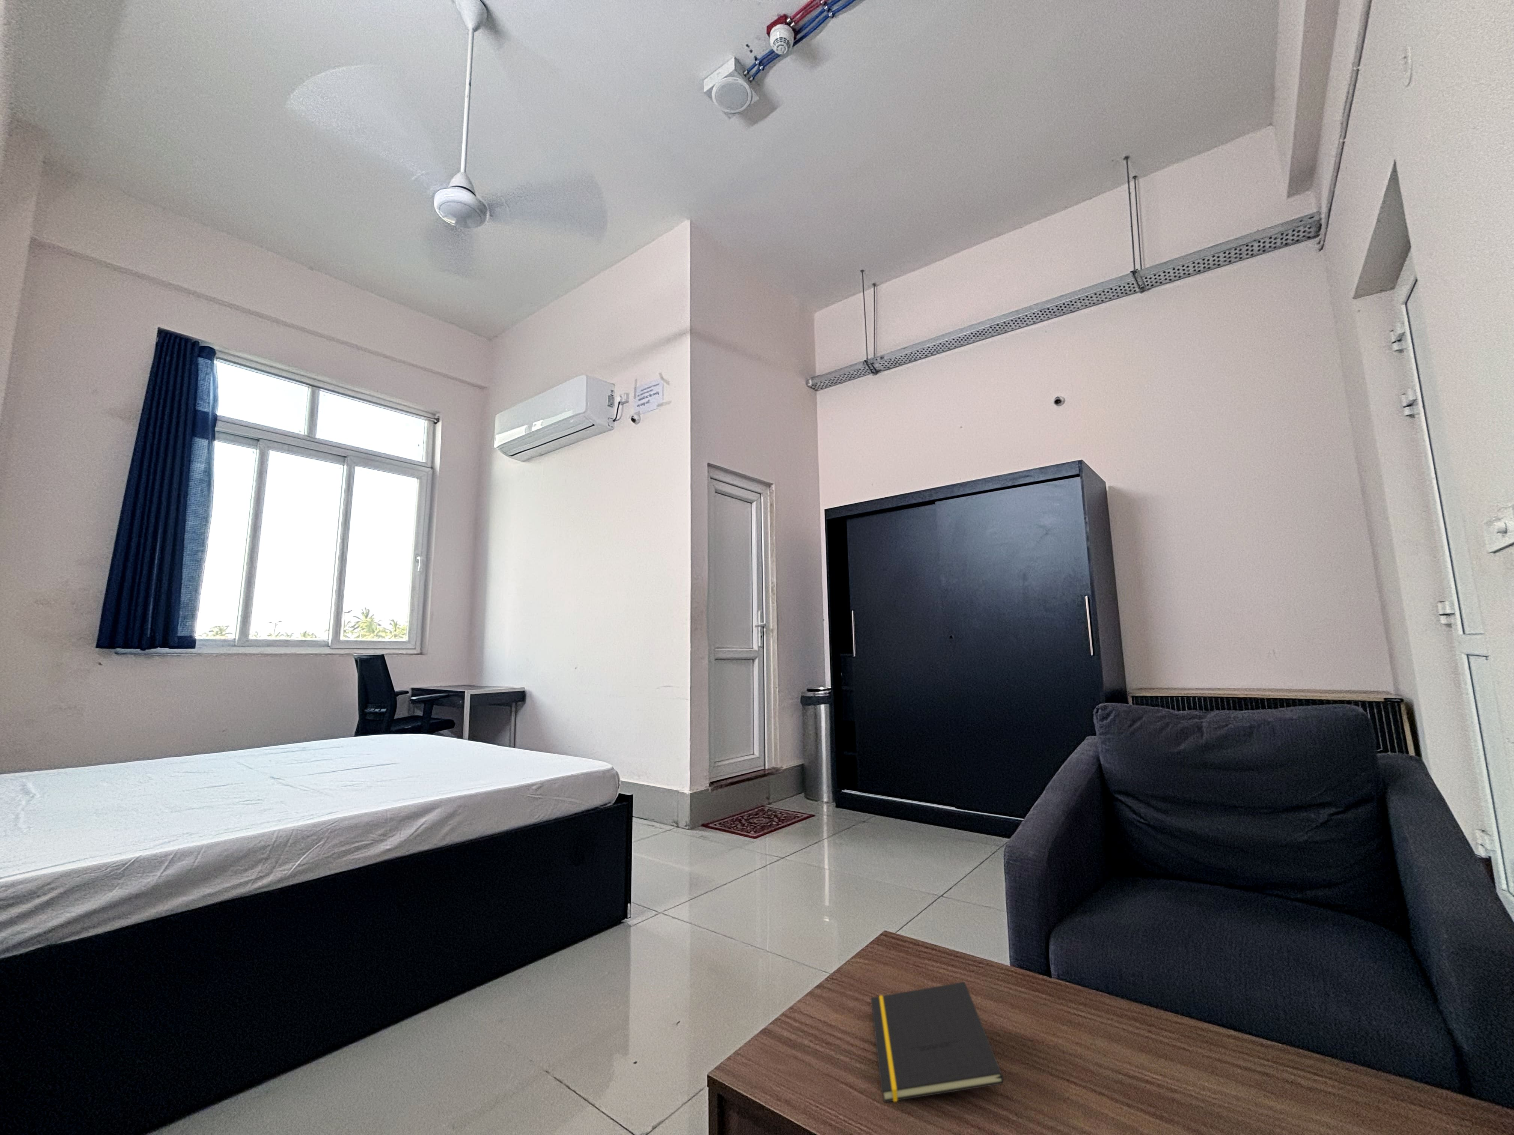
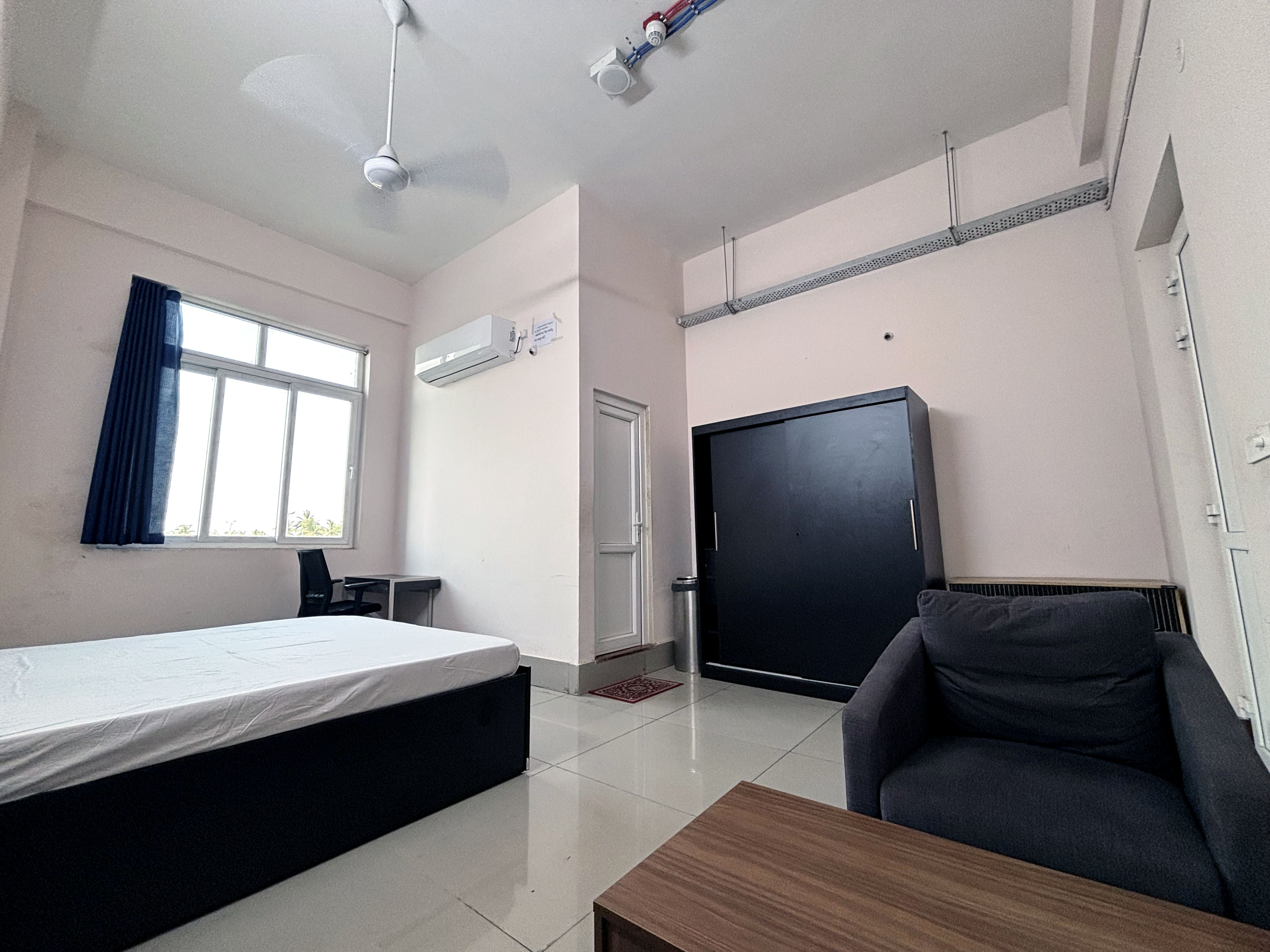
- notepad (929, 1035)
